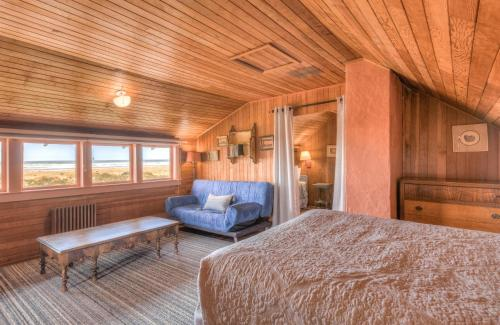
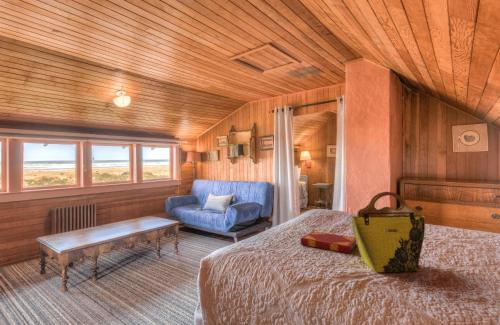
+ hardback book (329, 241)
+ tote bag (388, 229)
